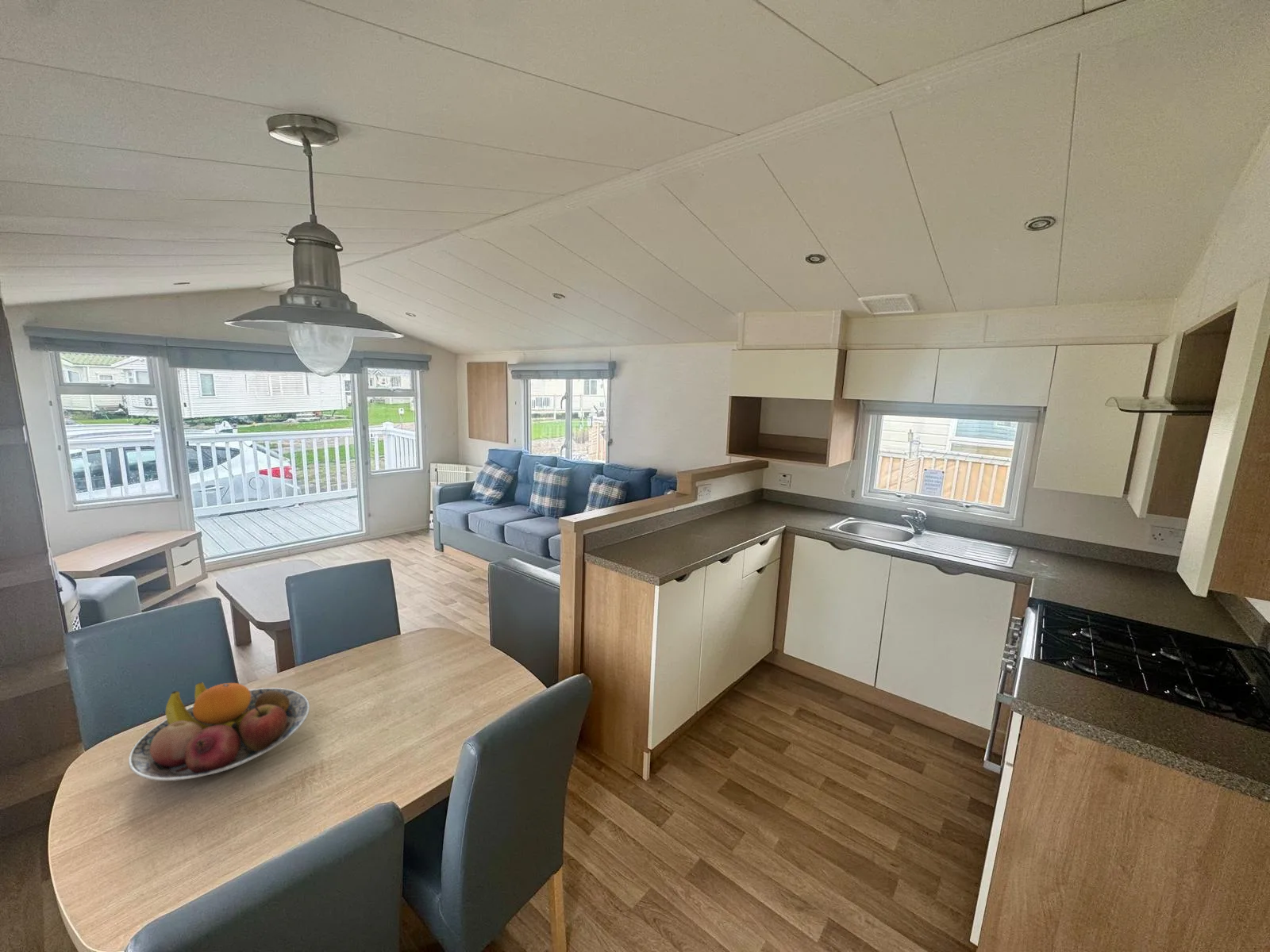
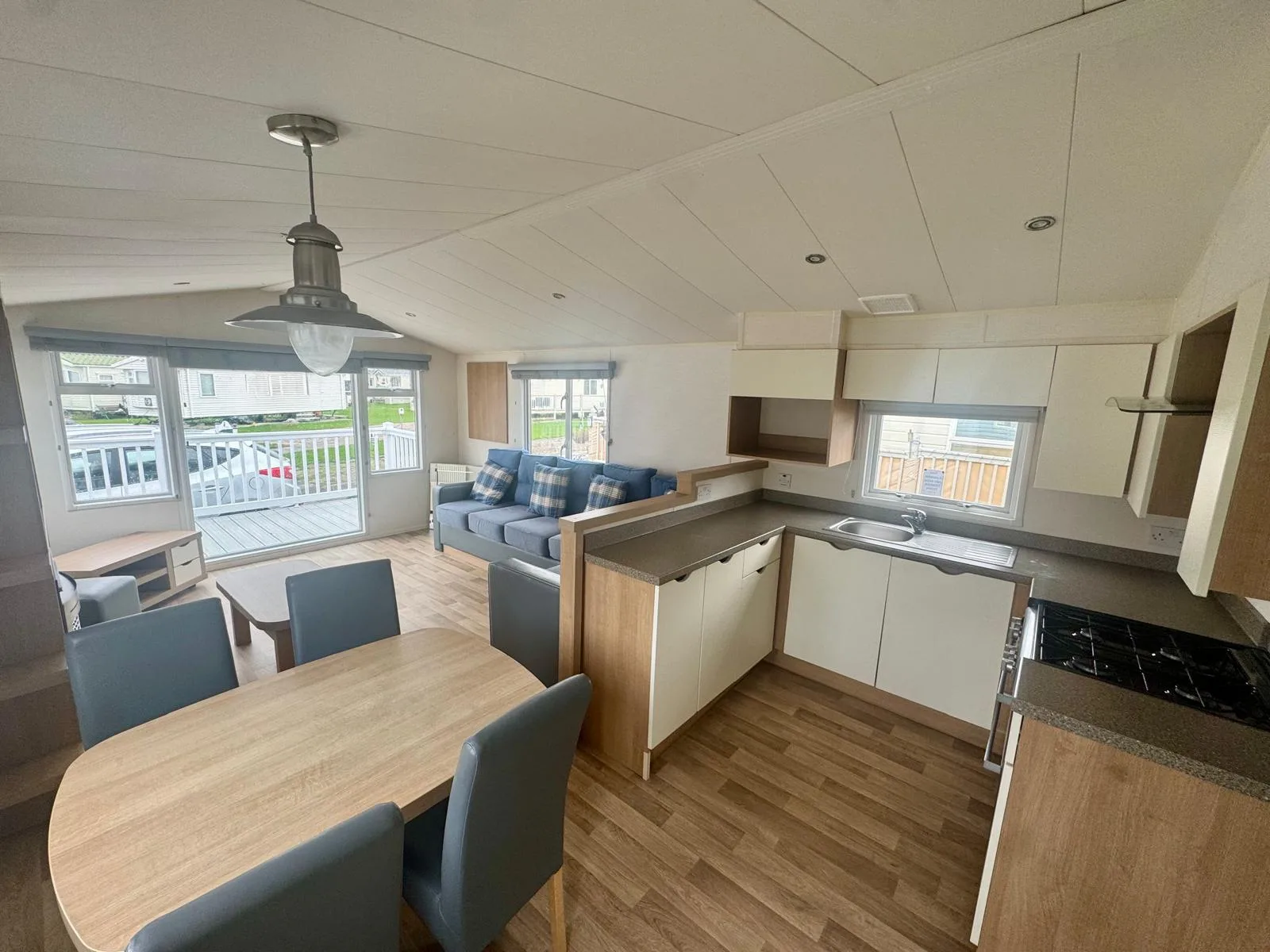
- fruit bowl (226, 722)
